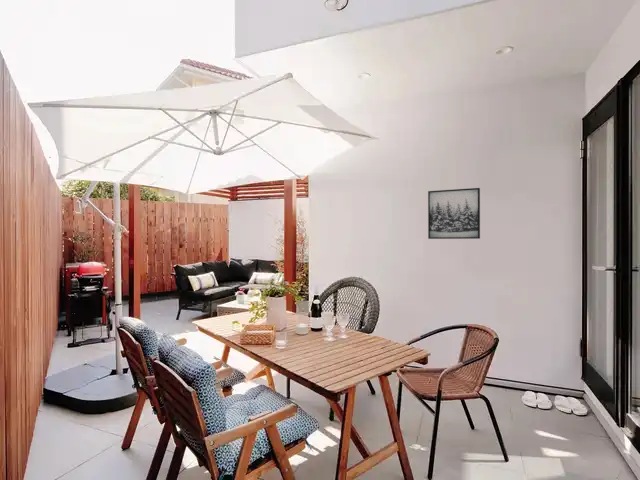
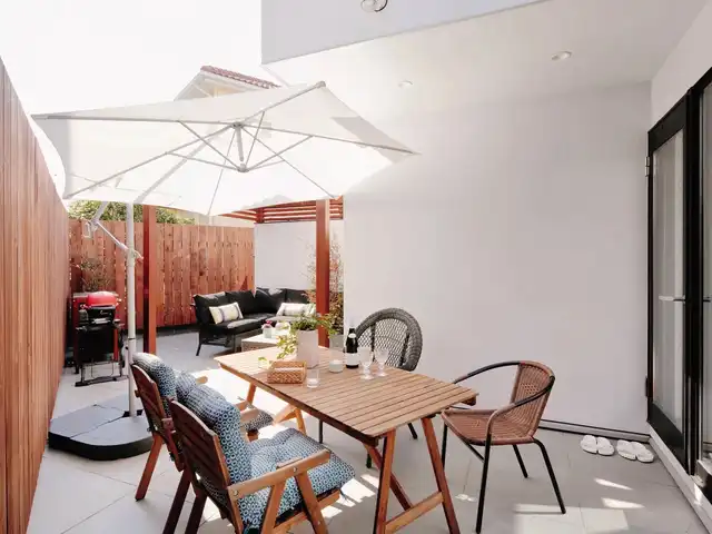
- wall art (453, 214)
